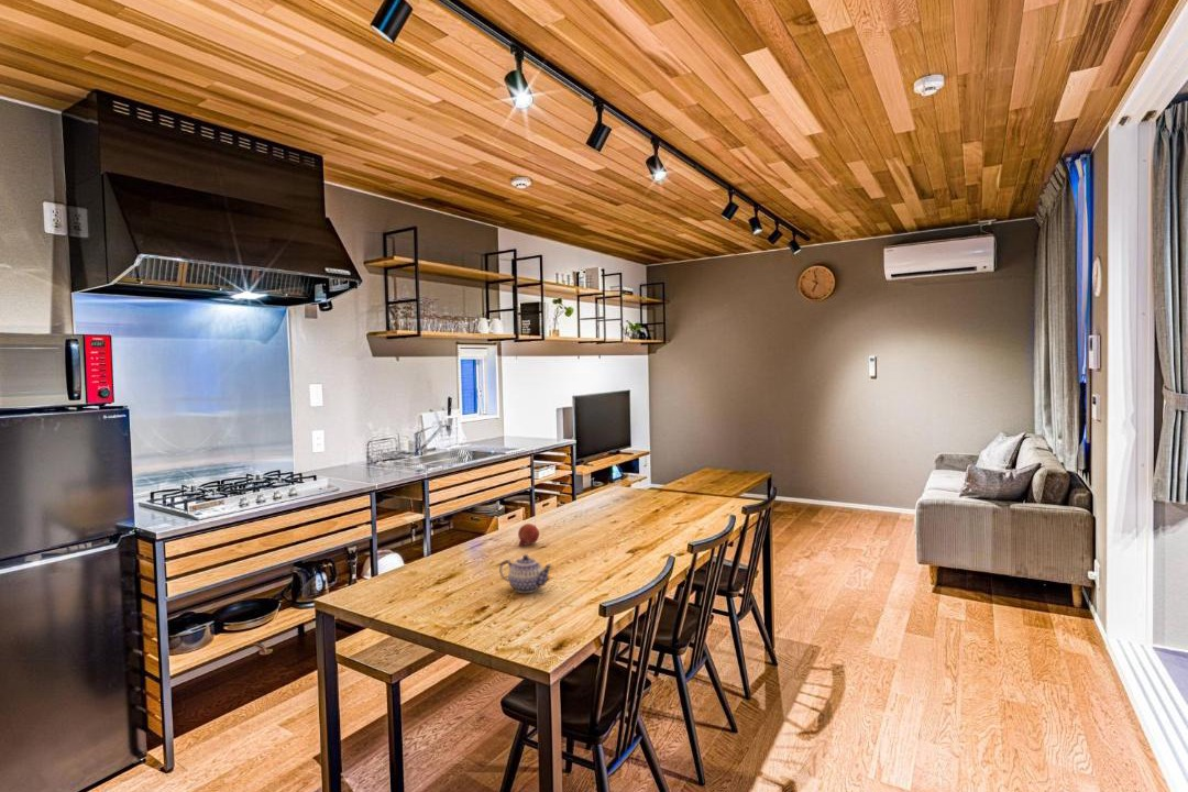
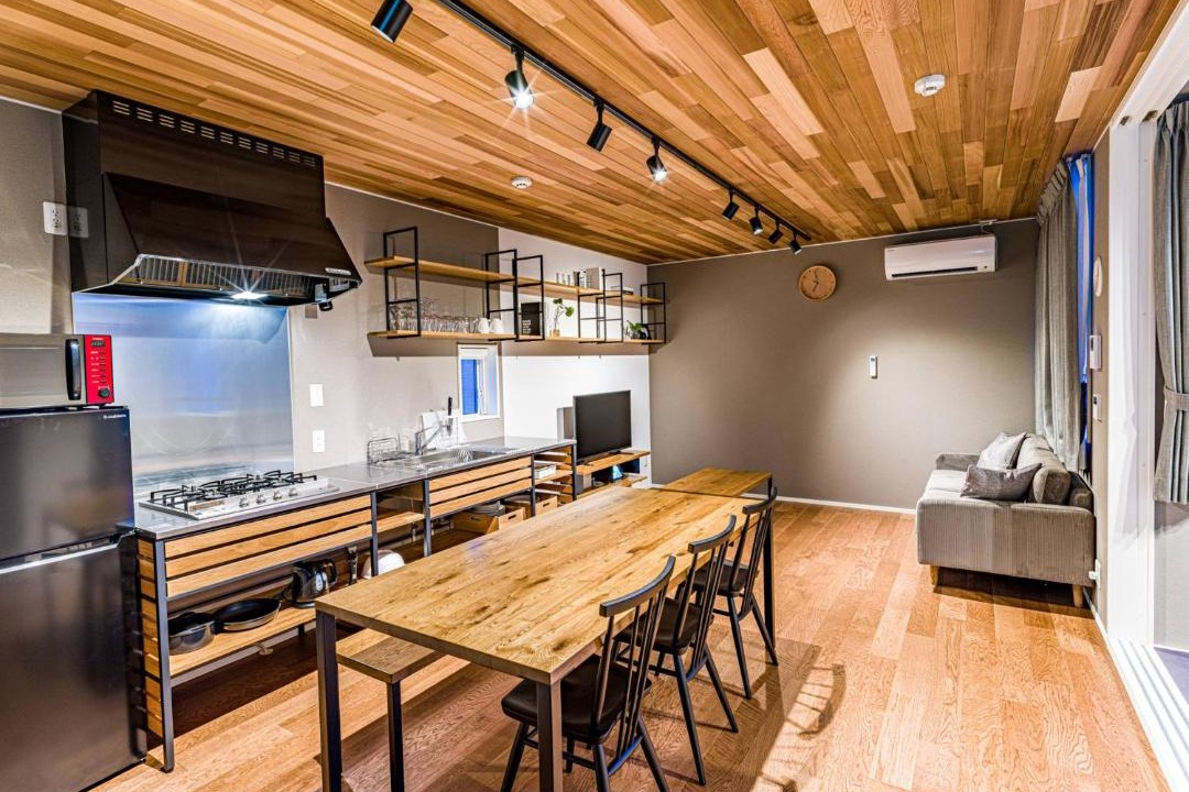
- teapot (526, 572)
- fruit (528, 534)
